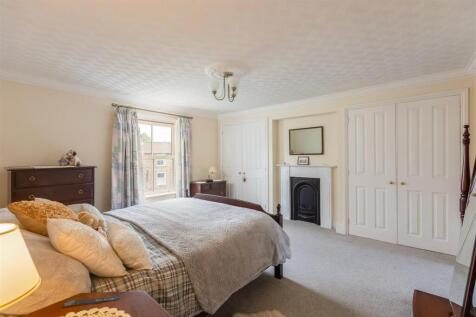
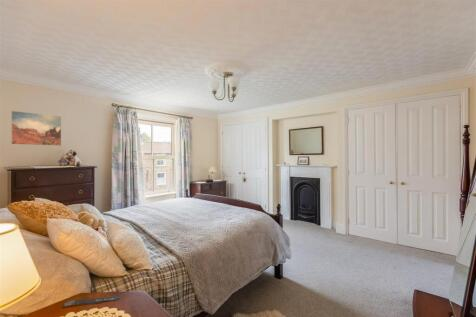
+ wall art (37, 129)
